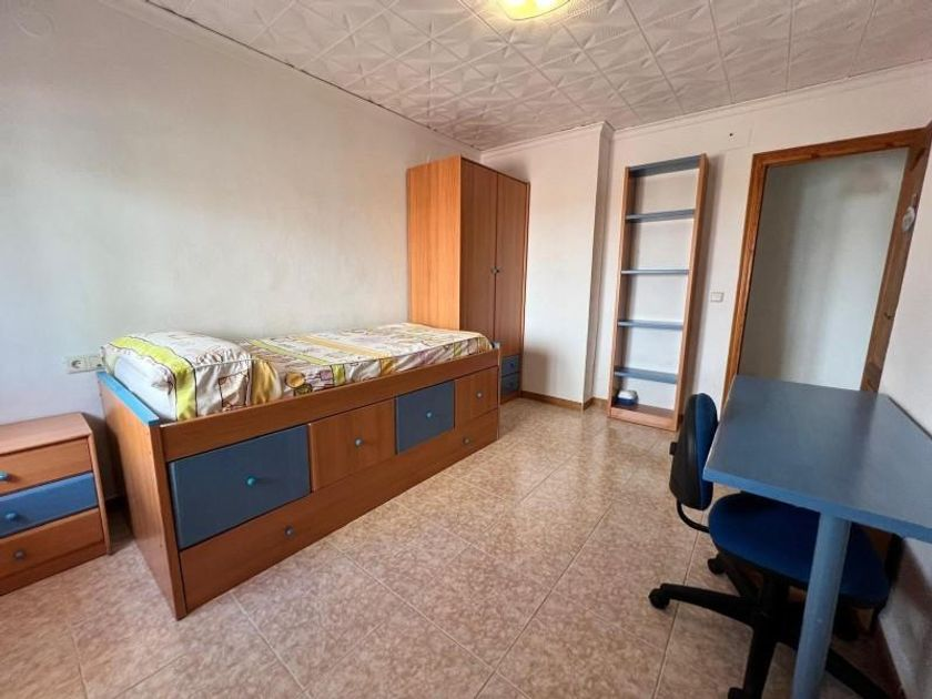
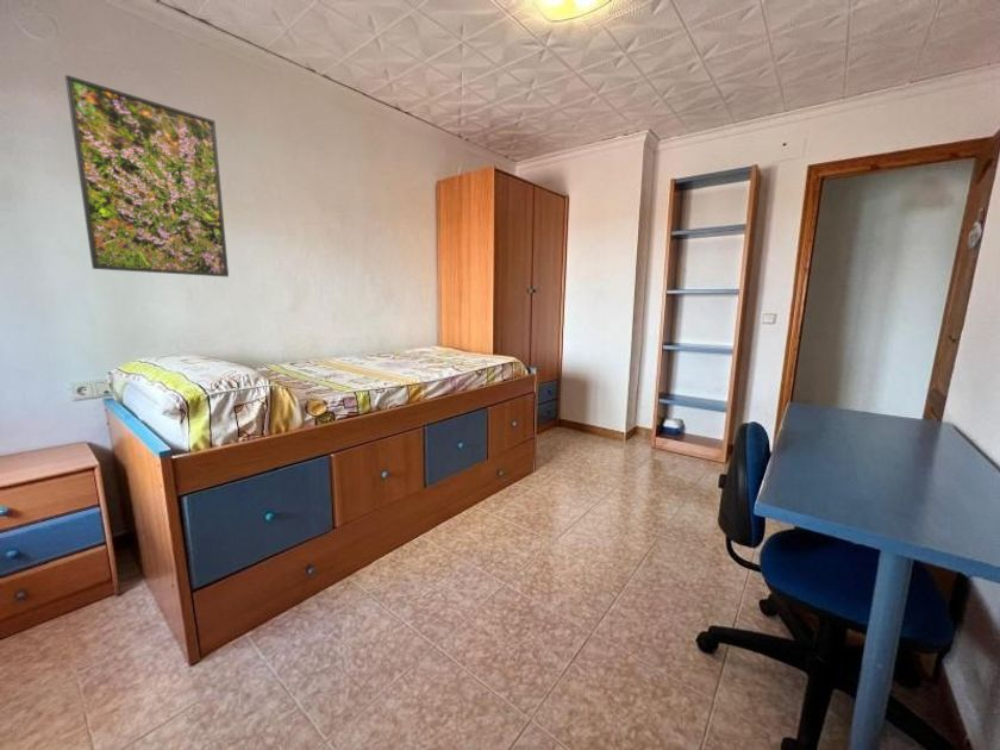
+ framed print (157, 189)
